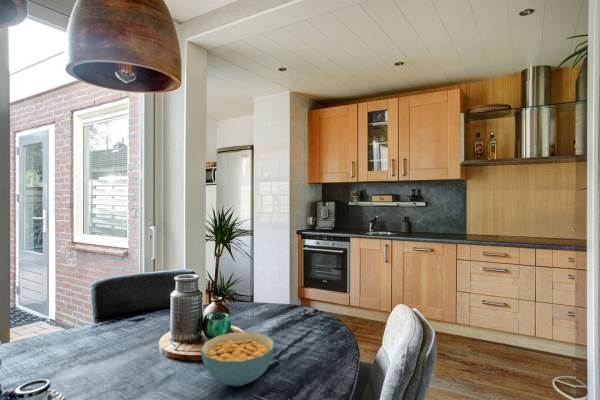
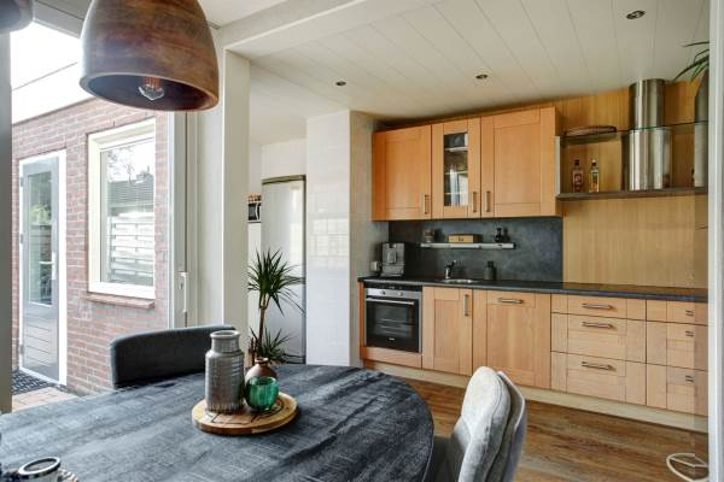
- cereal bowl (238, 362)
